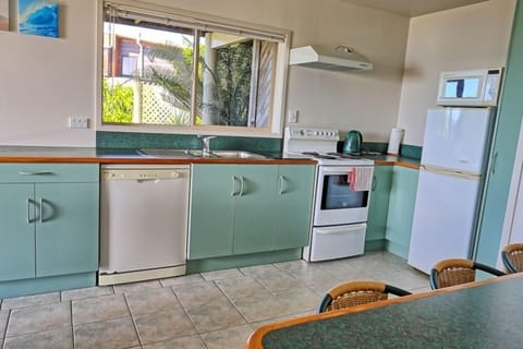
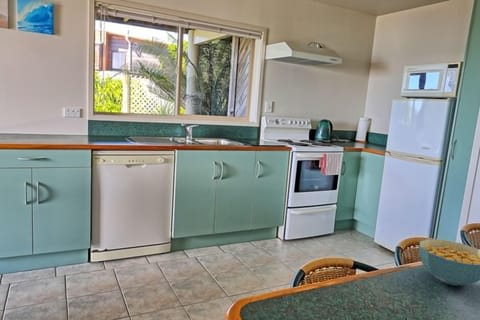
+ cereal bowl (452, 266)
